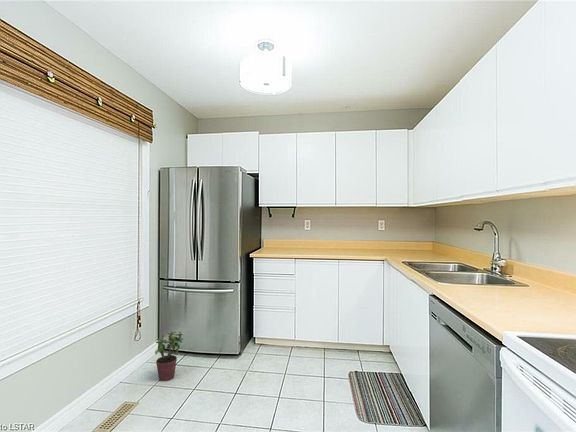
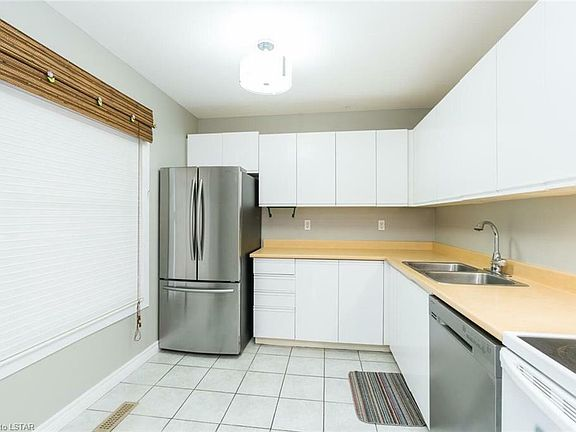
- potted plant (167, 355)
